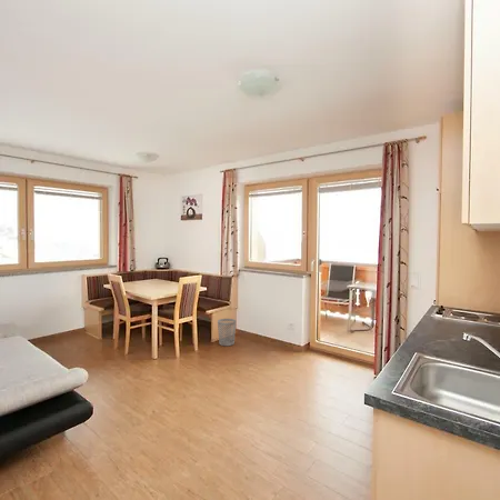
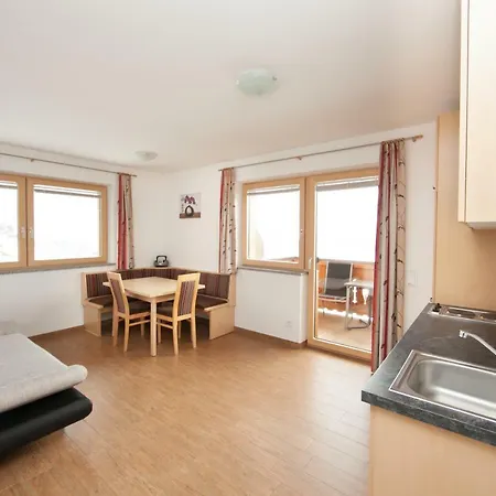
- wastebasket (227, 331)
